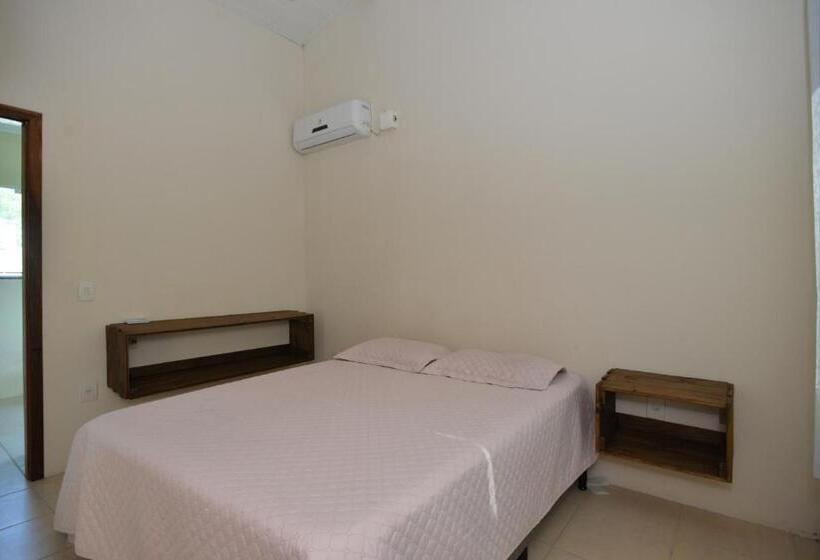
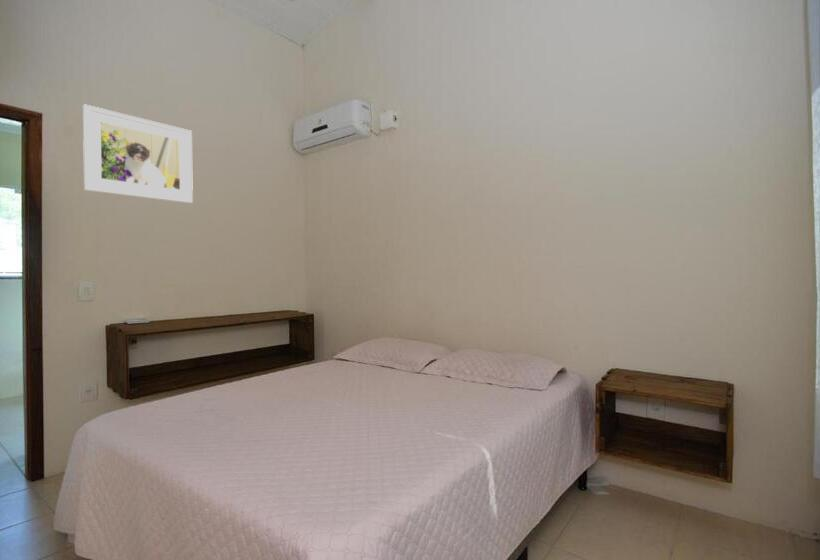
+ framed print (142, 158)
